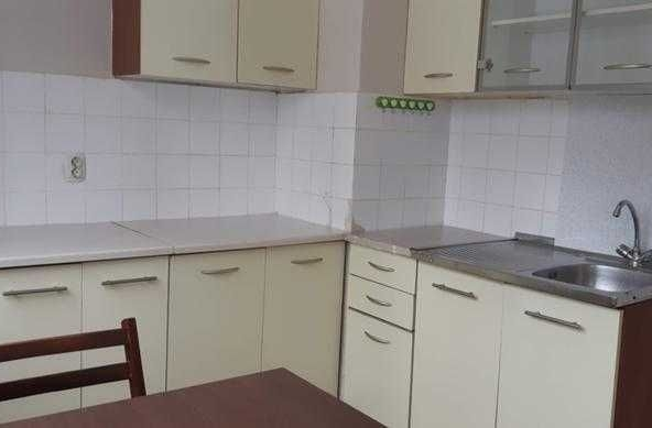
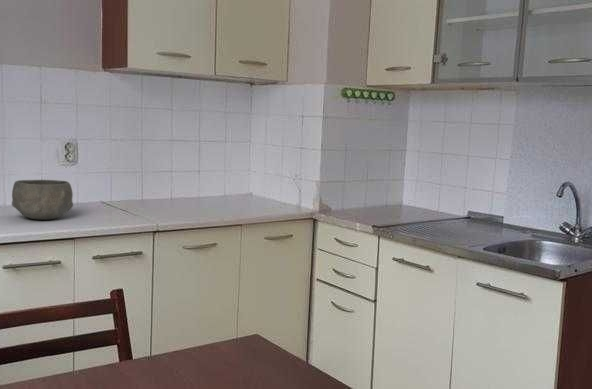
+ bowl (42, 199)
